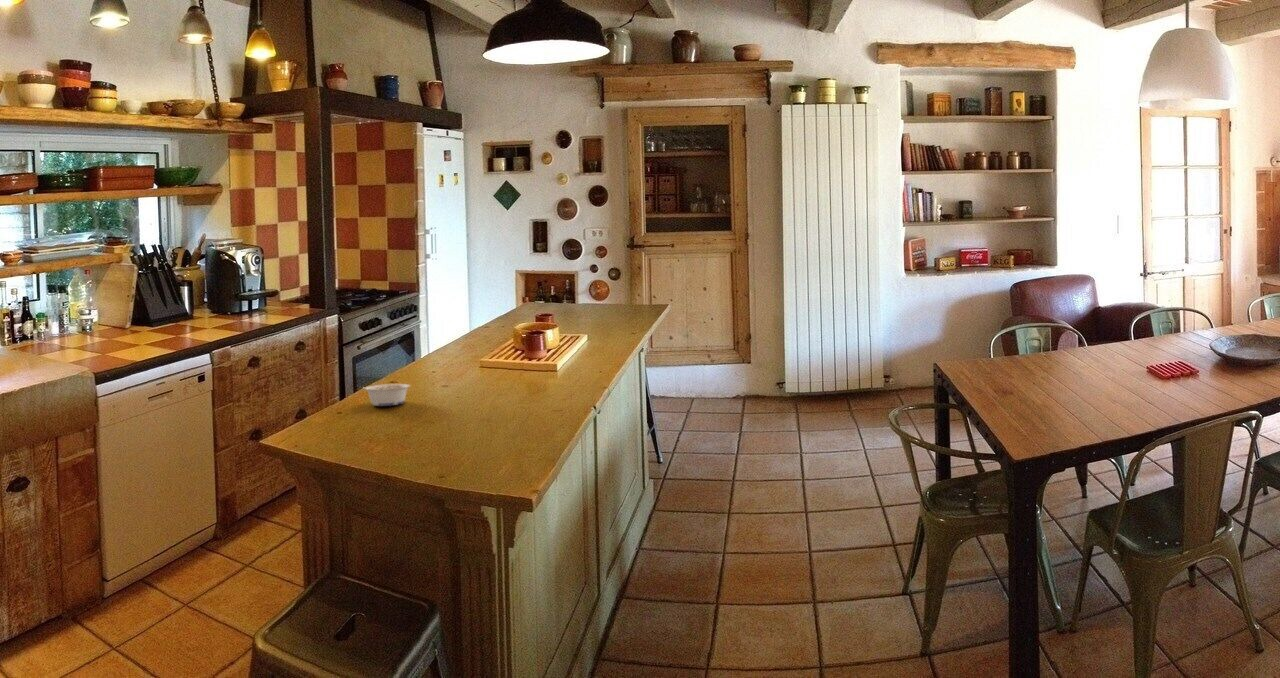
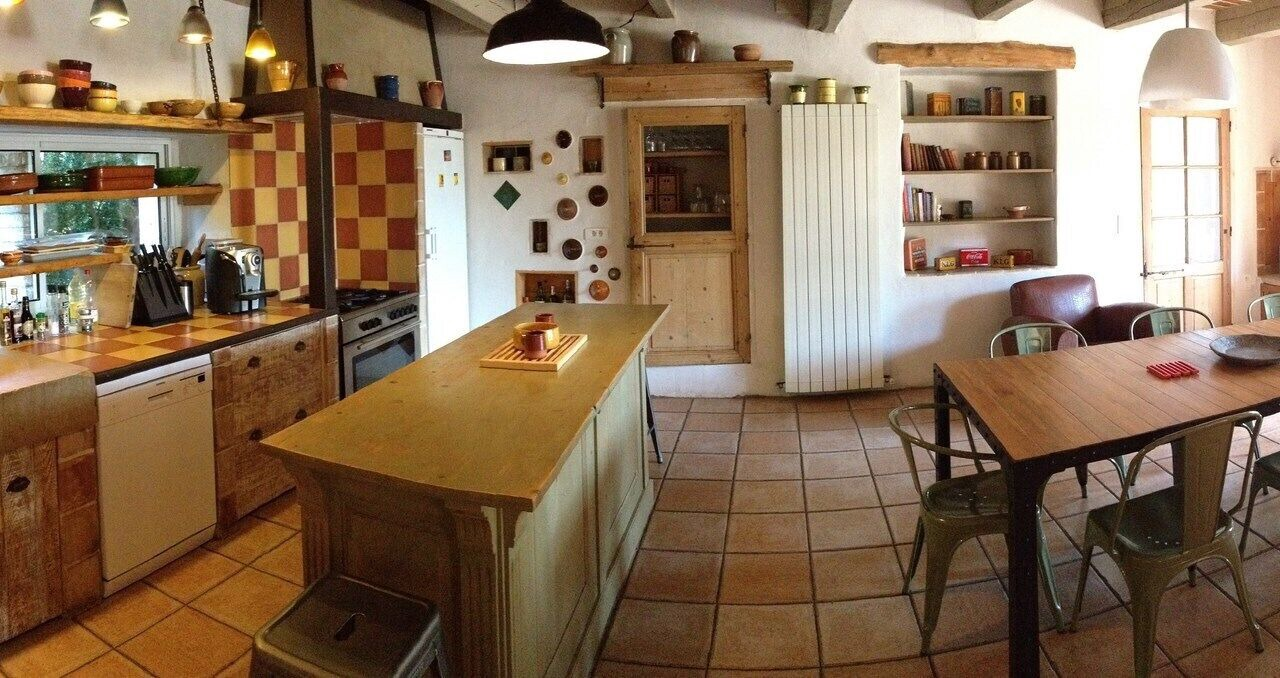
- legume (387, 393)
